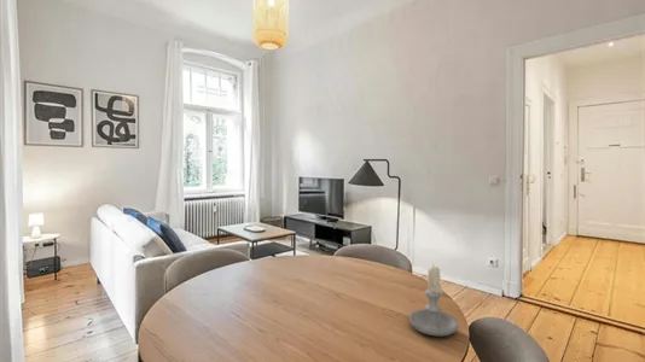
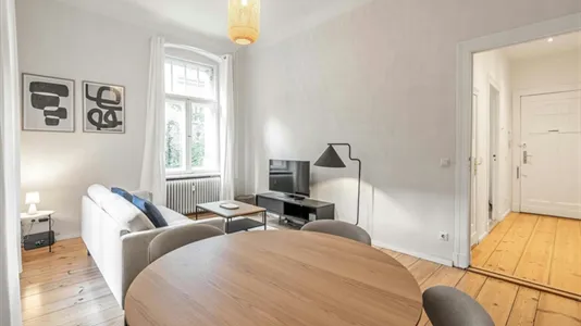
- candle (432, 297)
